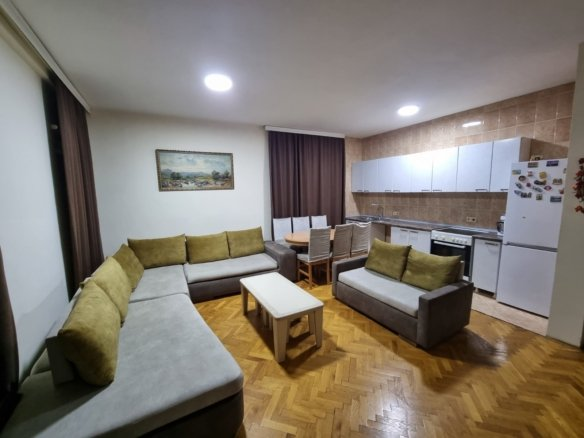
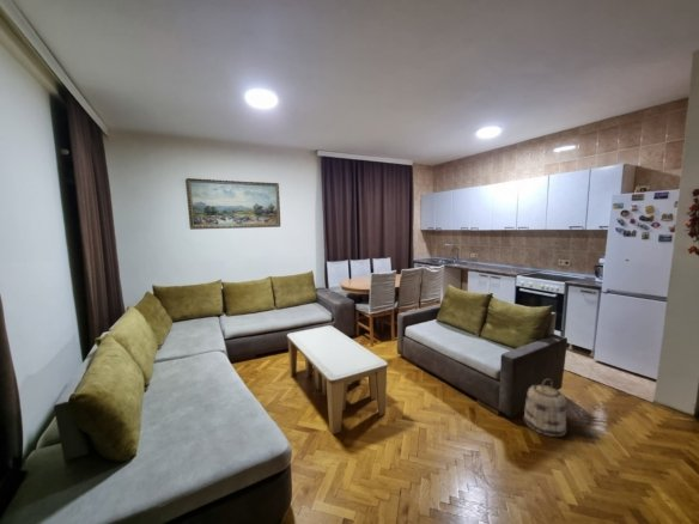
+ basket (546, 402)
